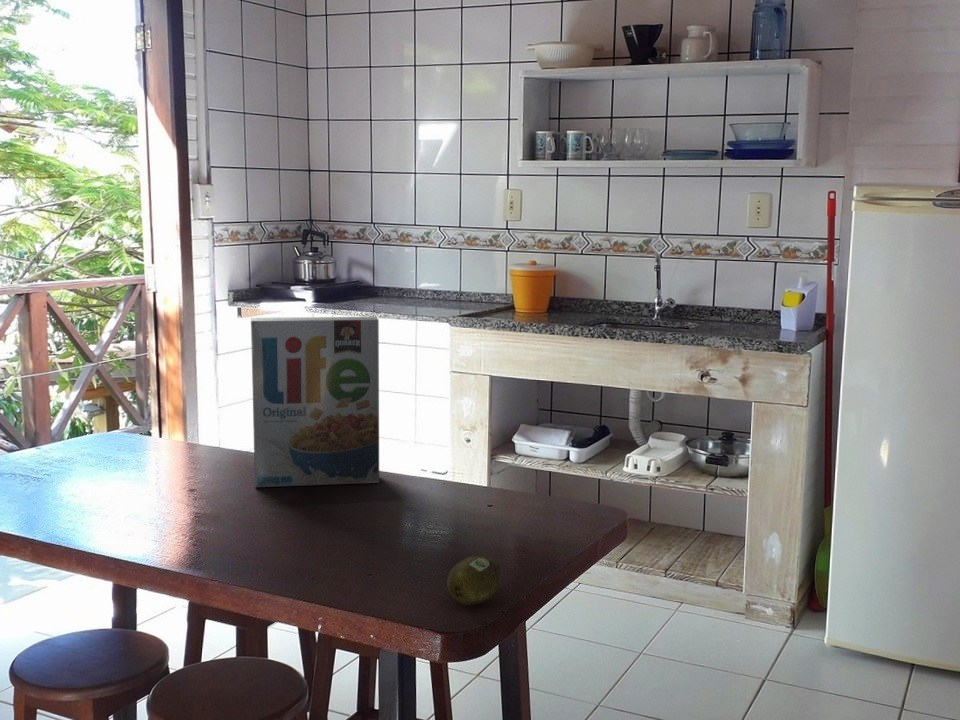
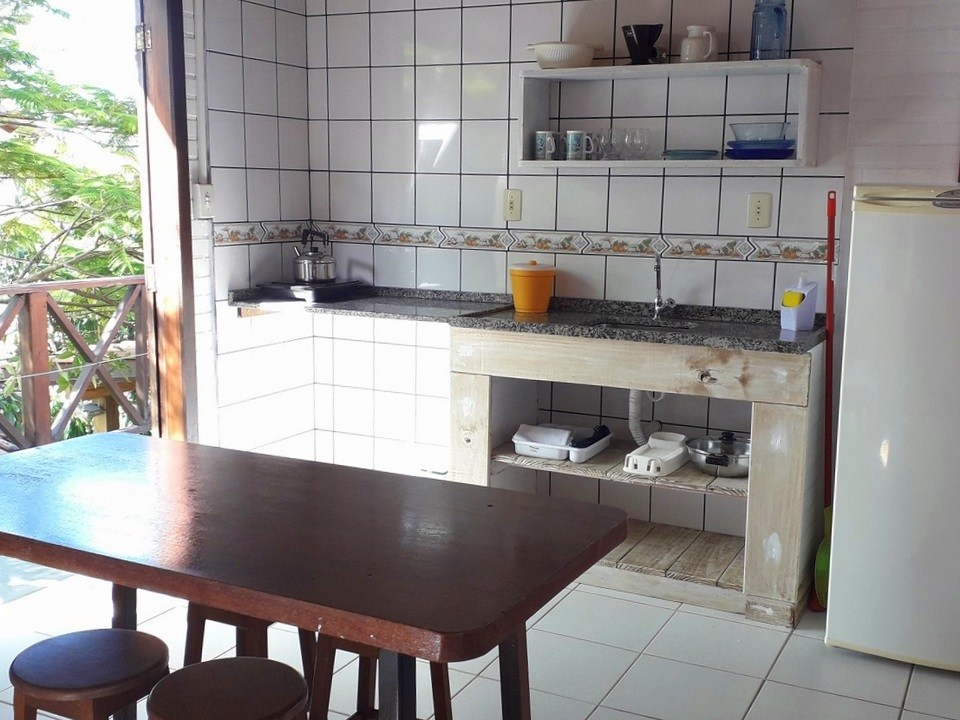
- fruit (474, 580)
- cereal box (316, 400)
